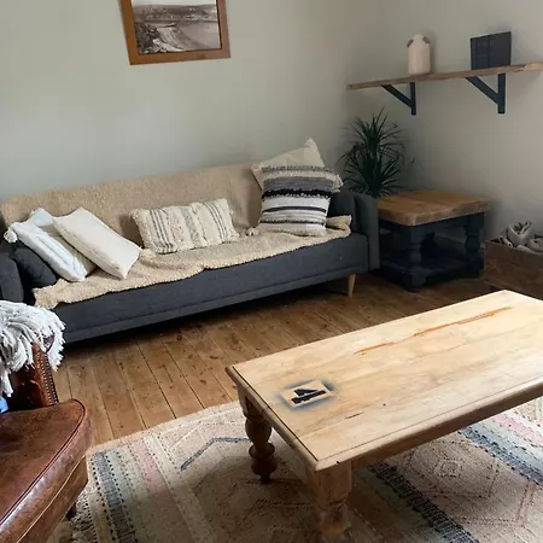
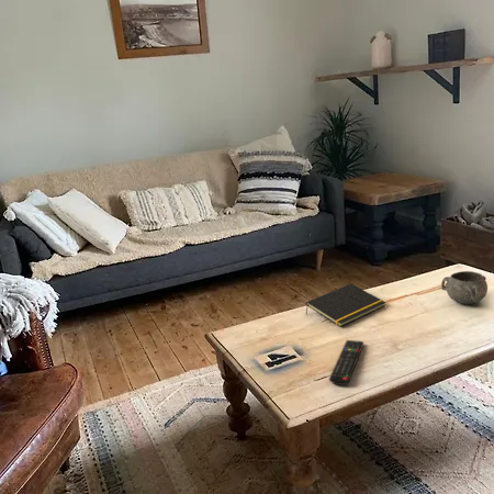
+ remote control (347, 361)
+ notepad (346, 303)
+ decorative bowl (463, 289)
